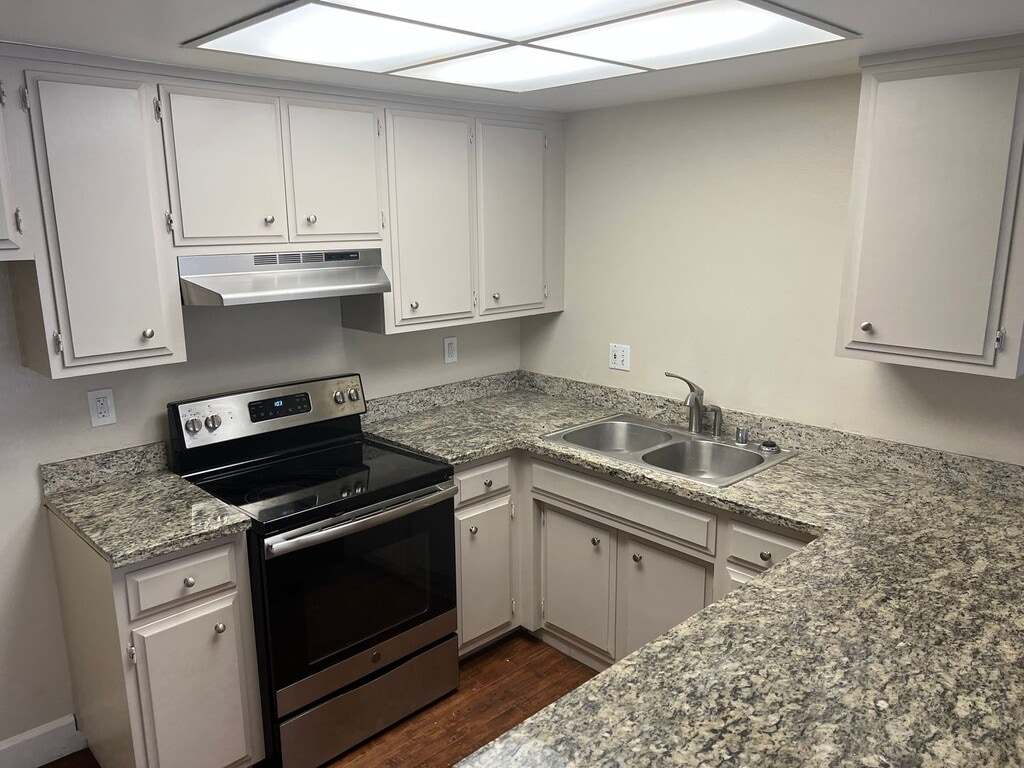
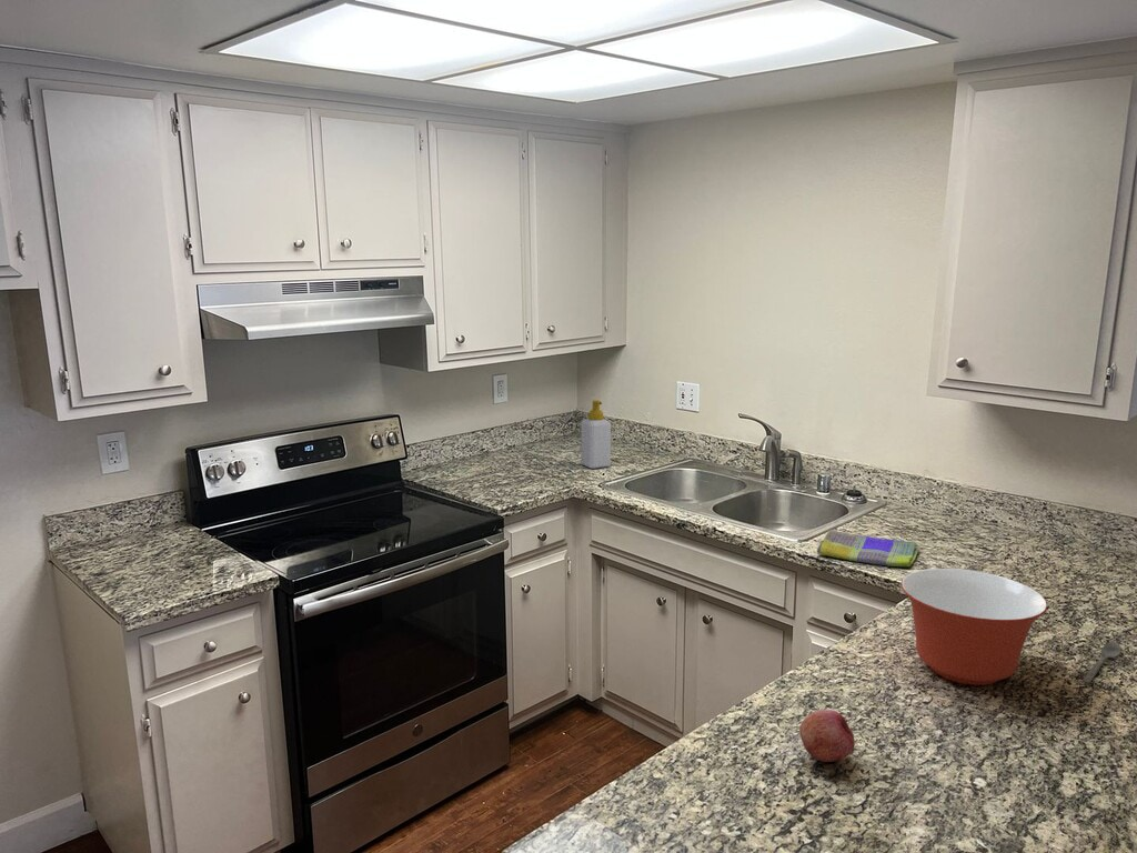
+ dish towel (866, 548)
+ mixing bowl (967, 631)
+ spoon (1100, 661)
+ soap bottle (595, 433)
+ fruit (826, 734)
